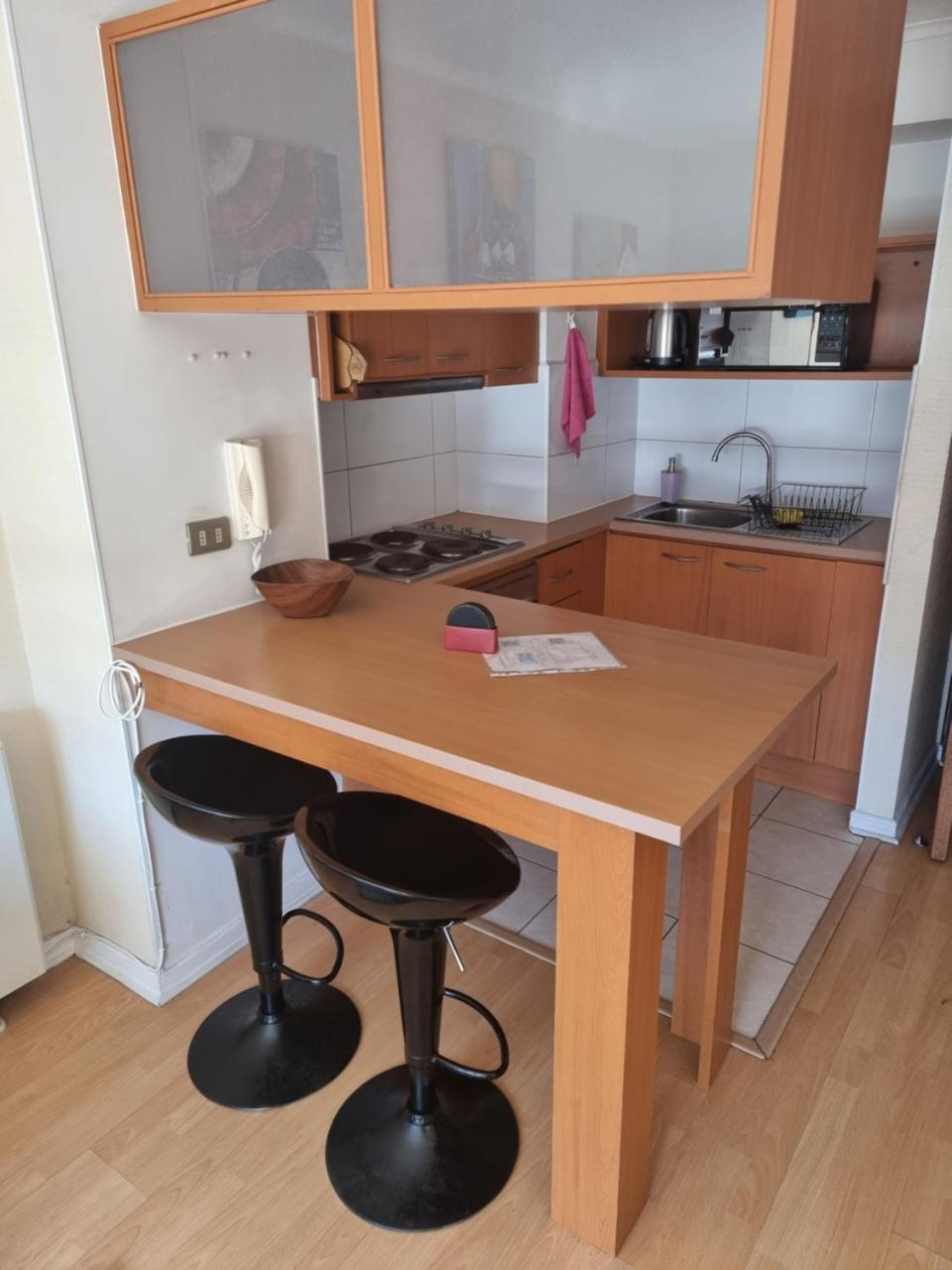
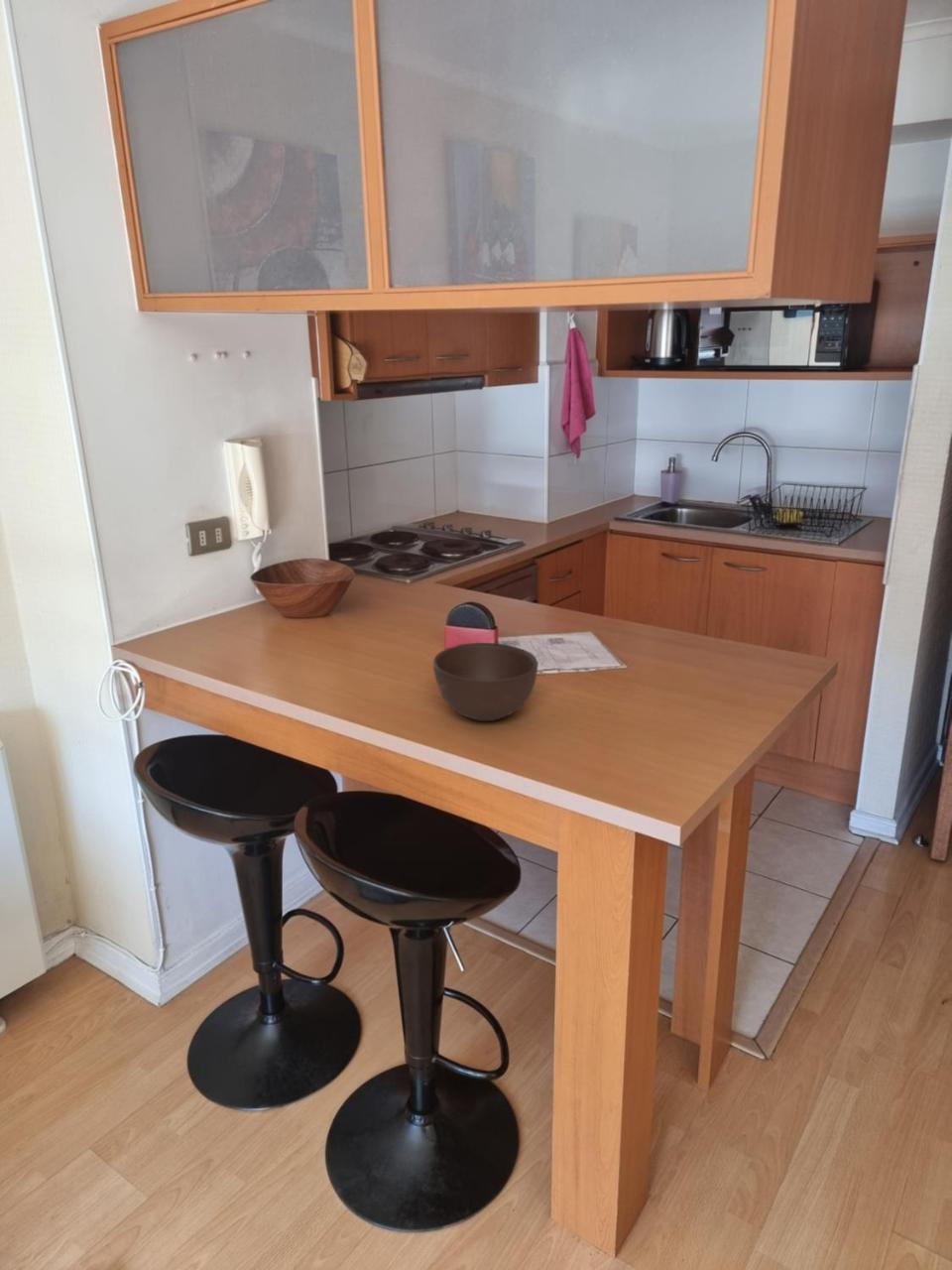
+ bowl (486, 687)
